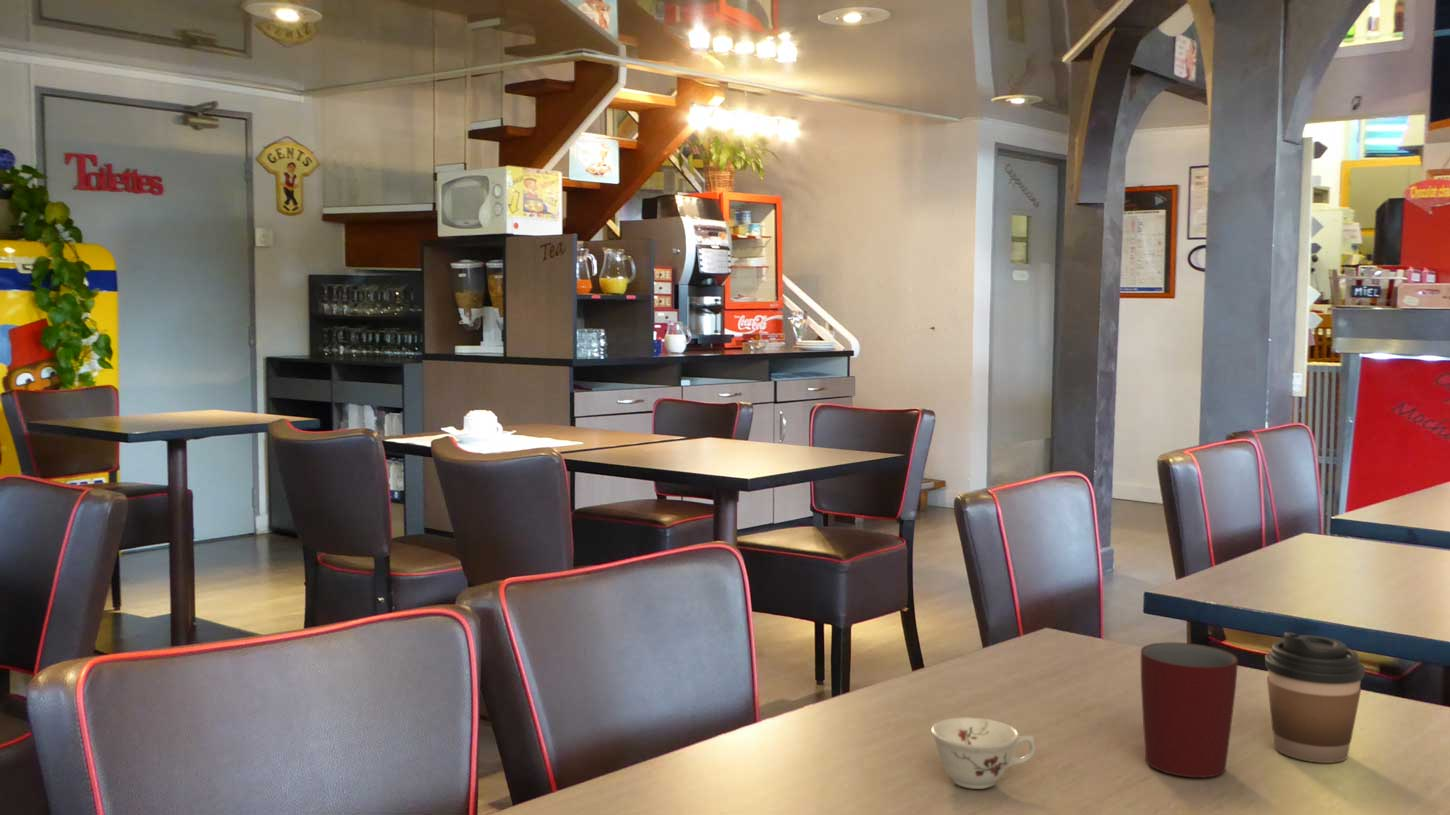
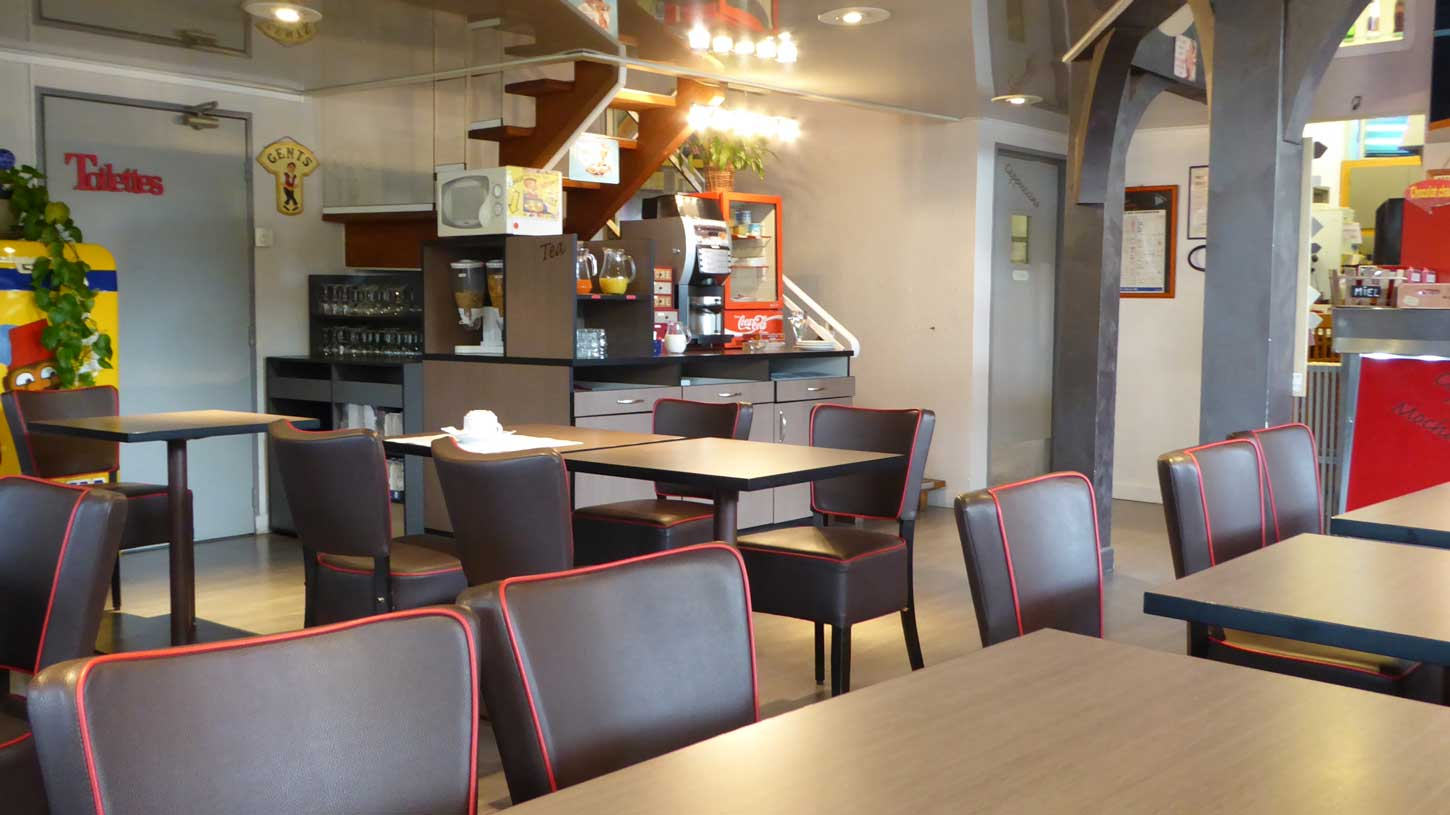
- mug (1178, 704)
- coffee cup (1312, 692)
- teacup (984, 755)
